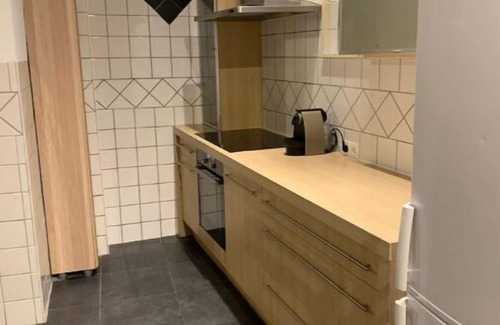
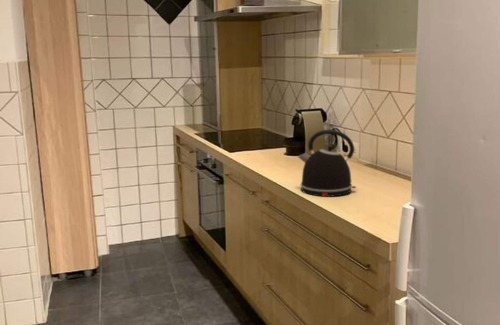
+ kettle (326, 160)
